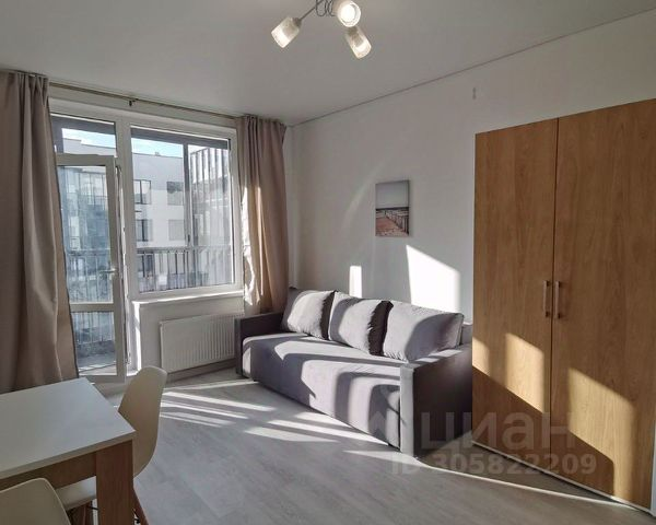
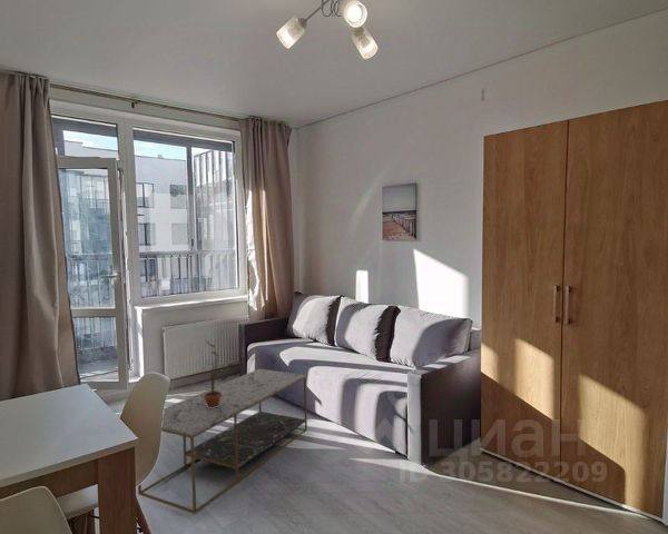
+ potted plant (212, 374)
+ coffee table (233, 426)
